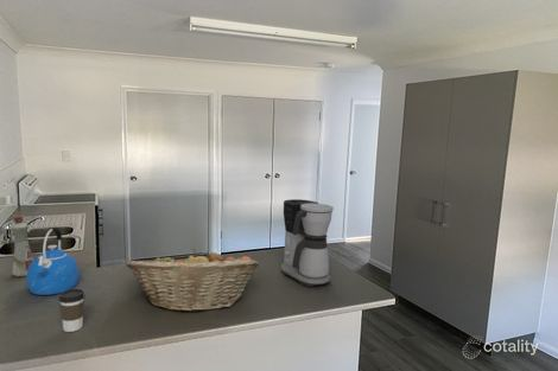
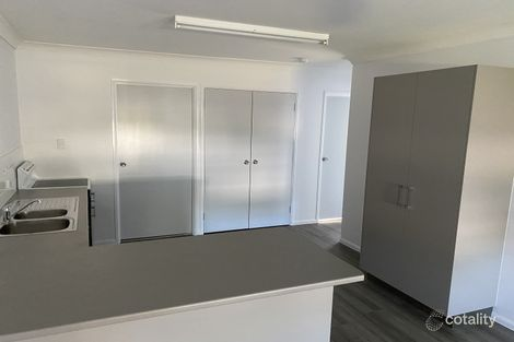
- fruit basket (194, 273)
- coffee maker (302, 239)
- bottle (23, 244)
- kettle (50, 260)
- coffee cup (72, 309)
